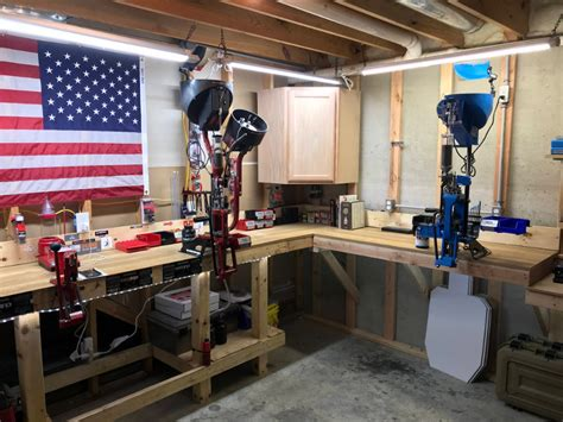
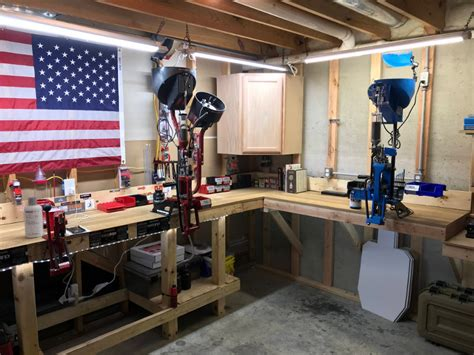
+ screw cap bottle (33, 216)
